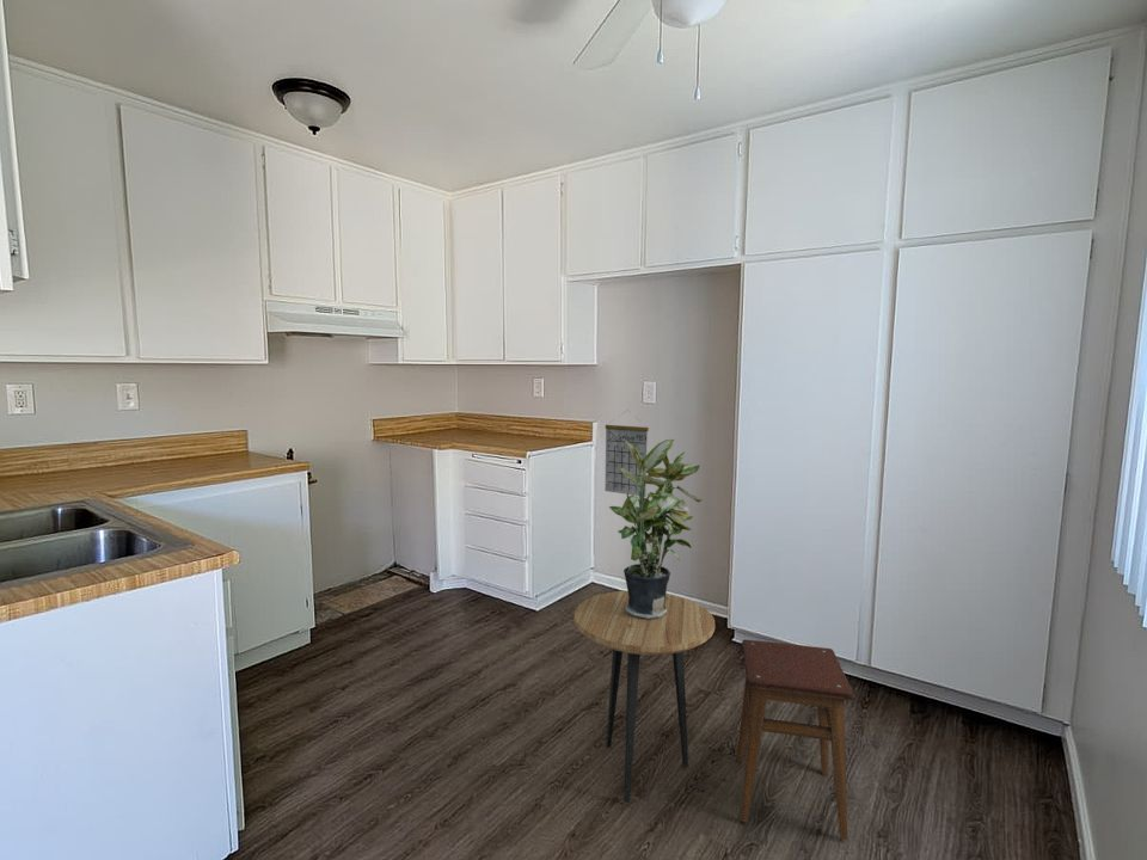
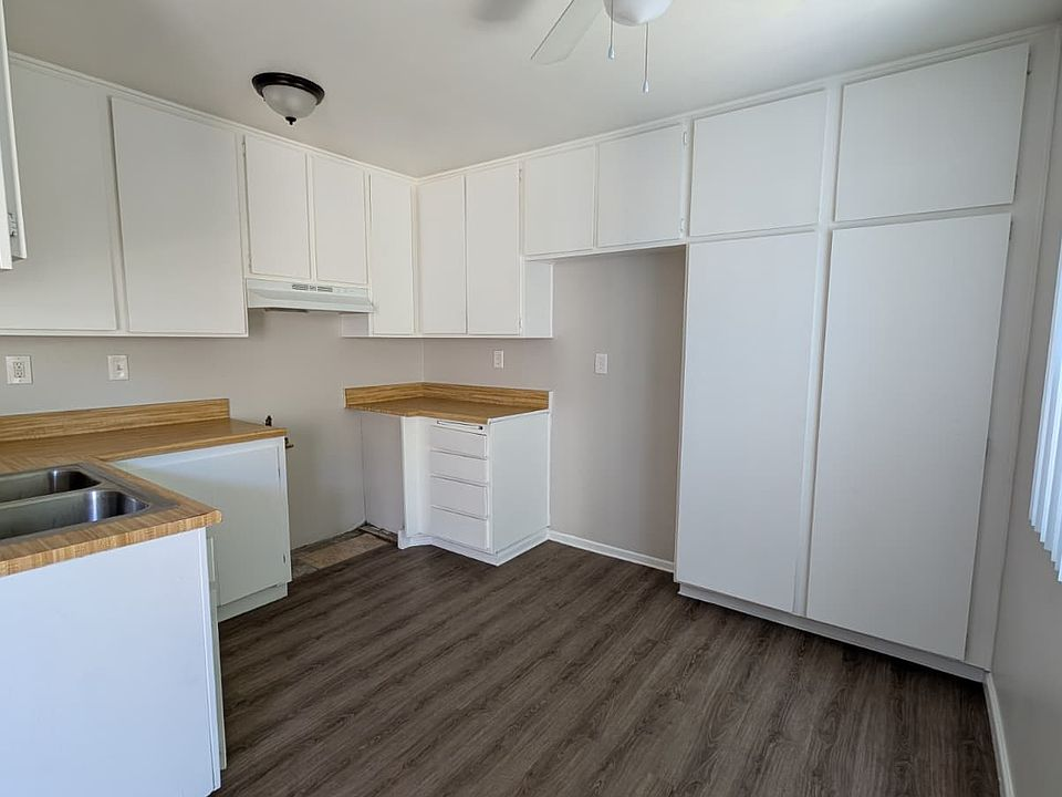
- stool (790, 730)
- potted plant (655, 524)
- side table (636, 693)
- calendar (625, 452)
